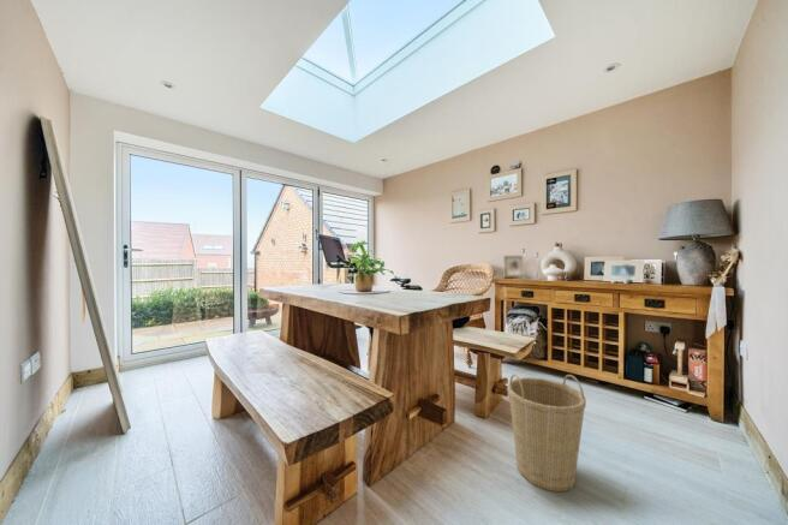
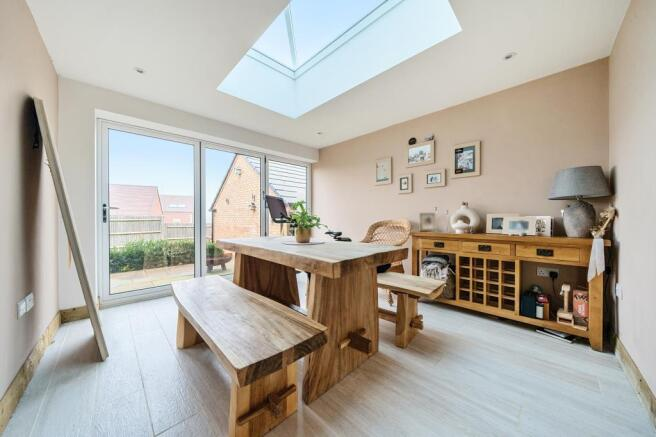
- basket (544, 423)
